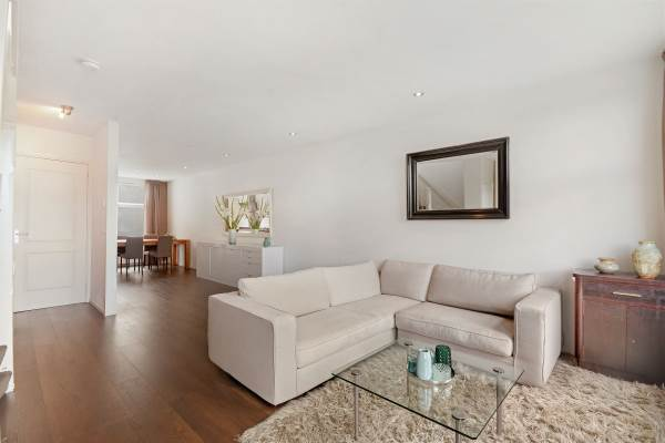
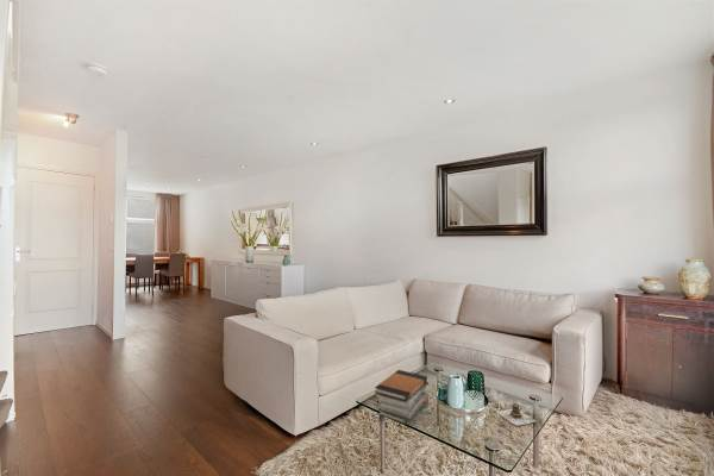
+ book stack (402, 395)
+ teapot (515, 409)
